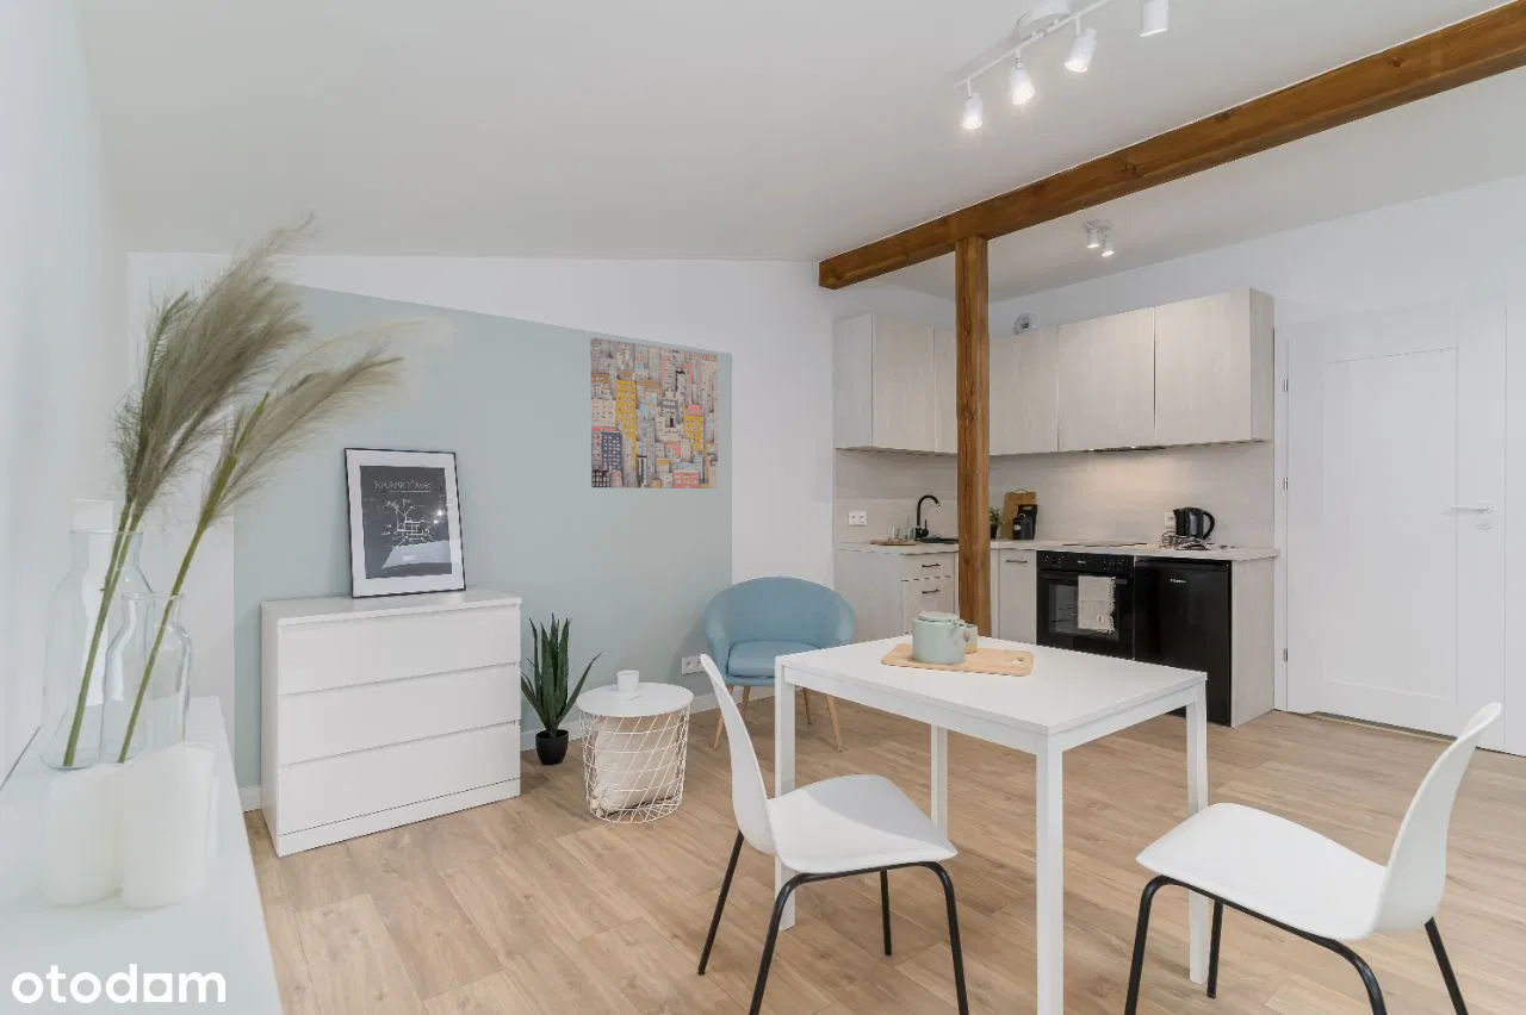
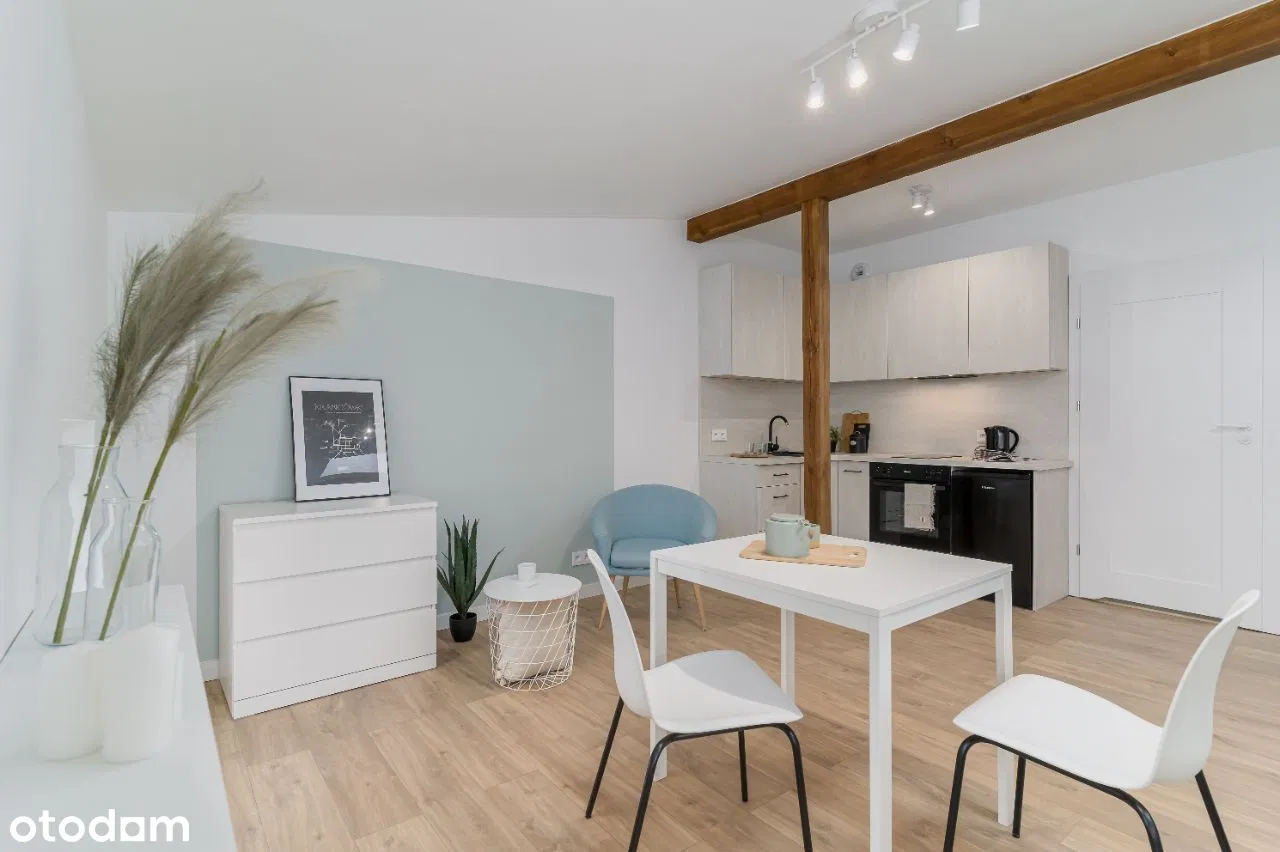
- wall art (657, 417)
